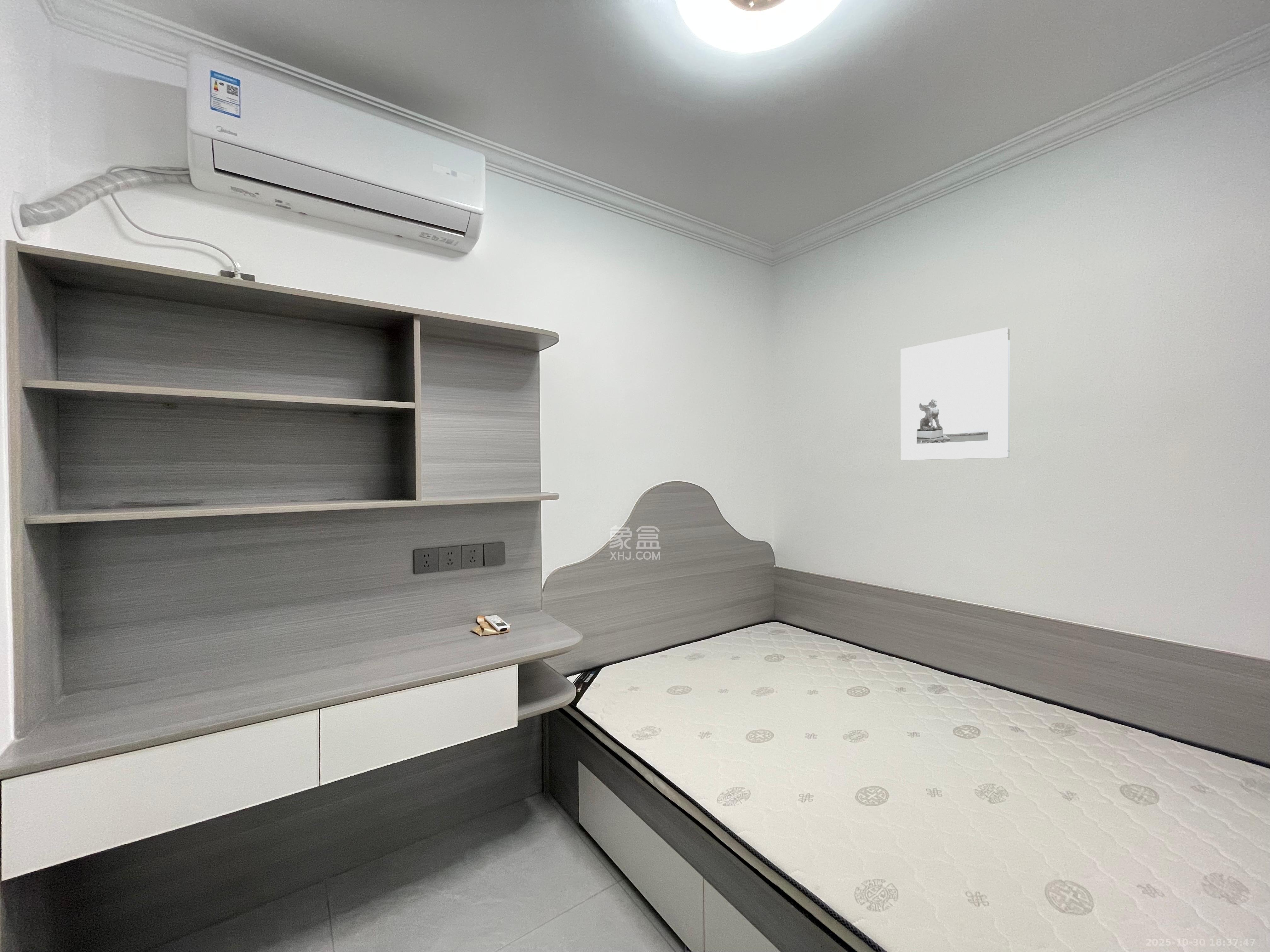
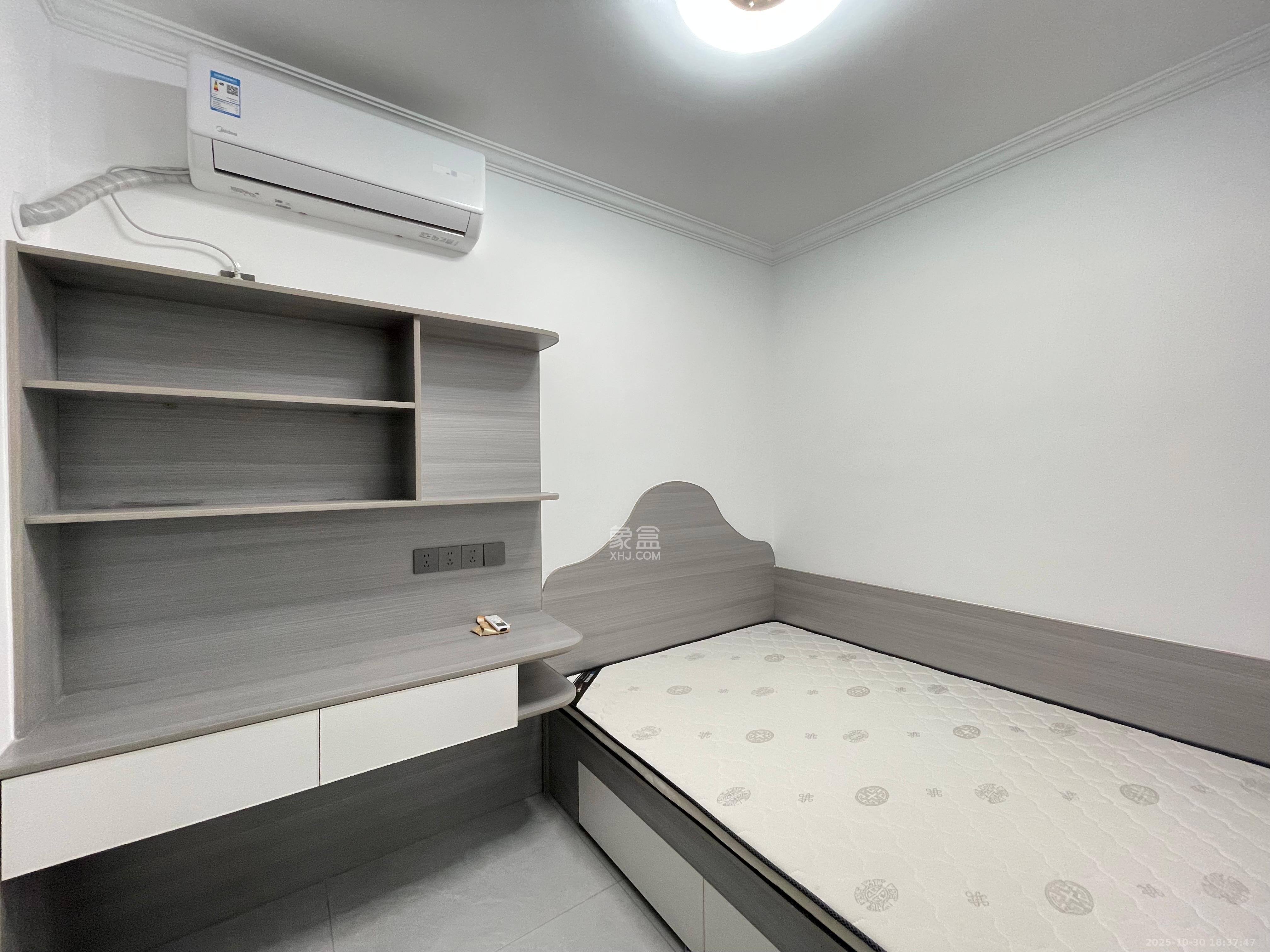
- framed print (951, 399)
